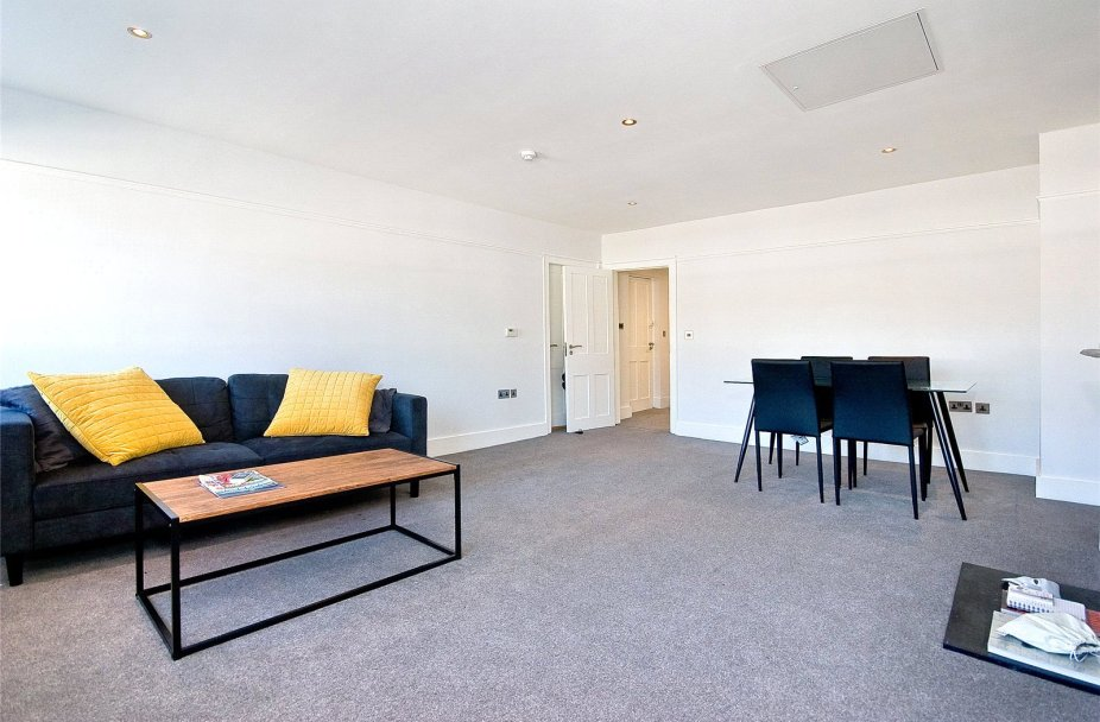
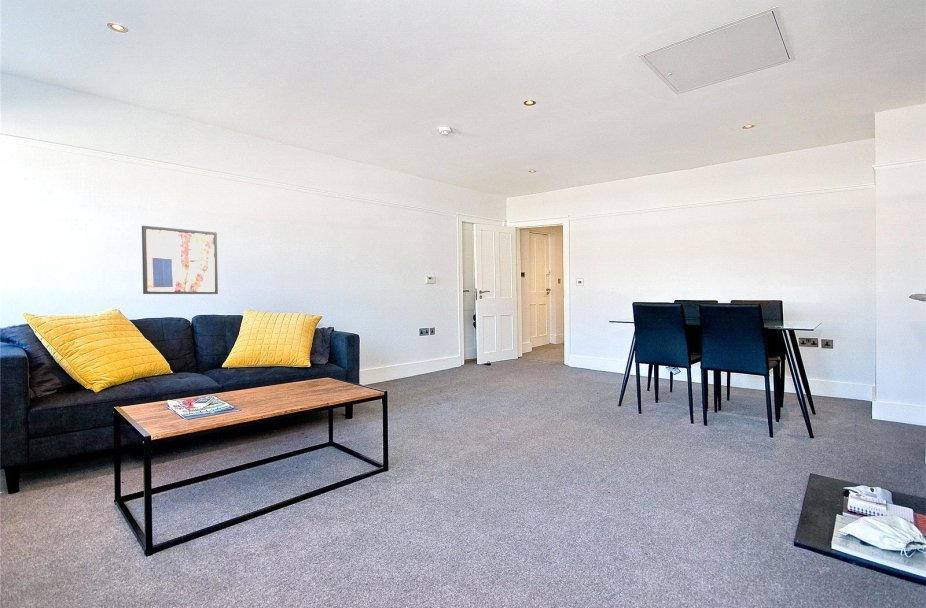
+ wall art (181, 261)
